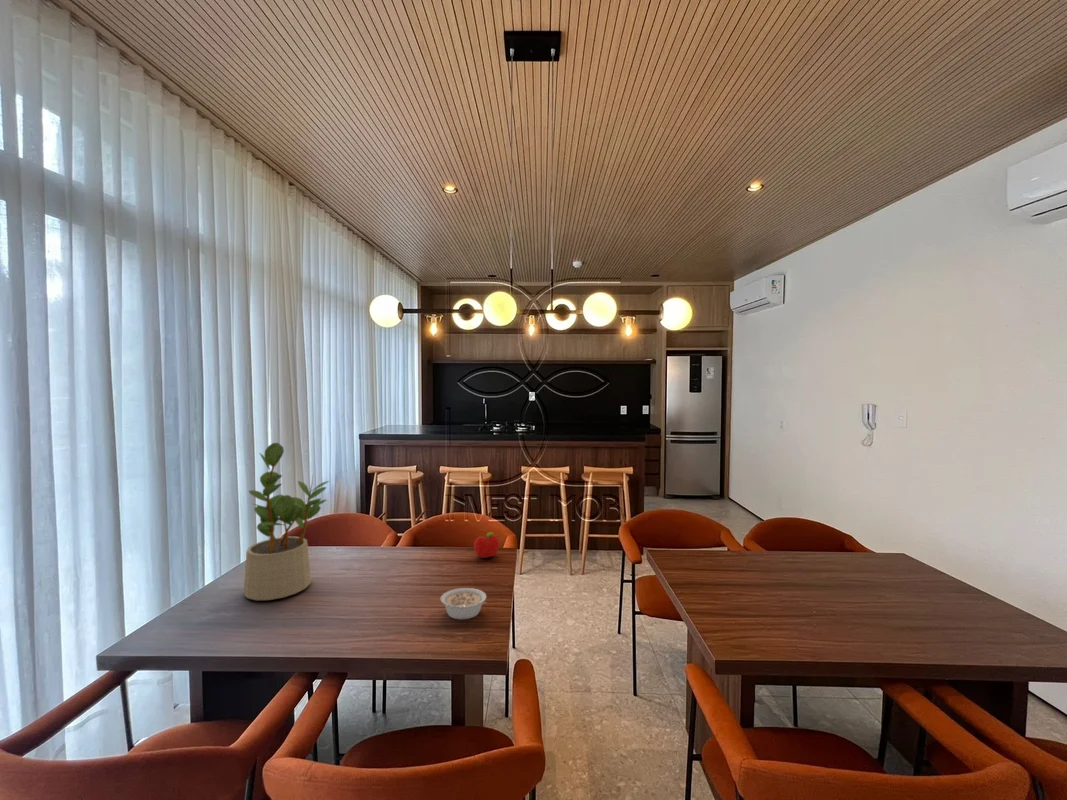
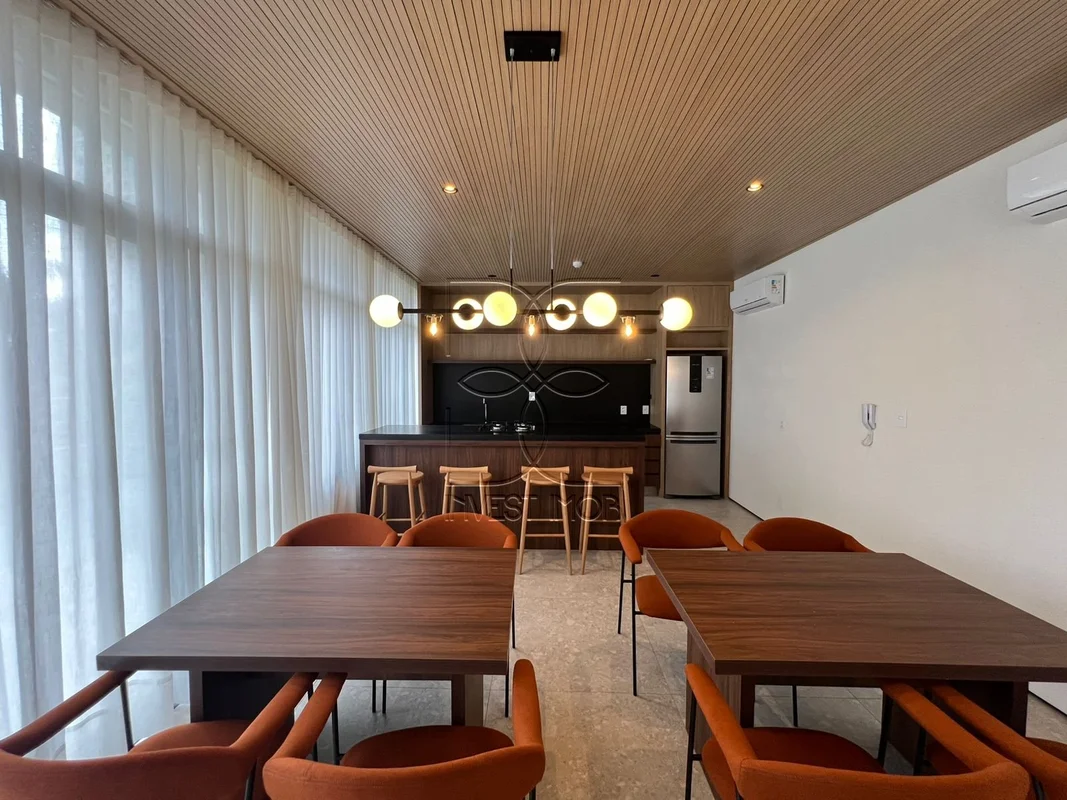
- fruit (486, 544)
- legume (465, 603)
- potted plant (287, 514)
